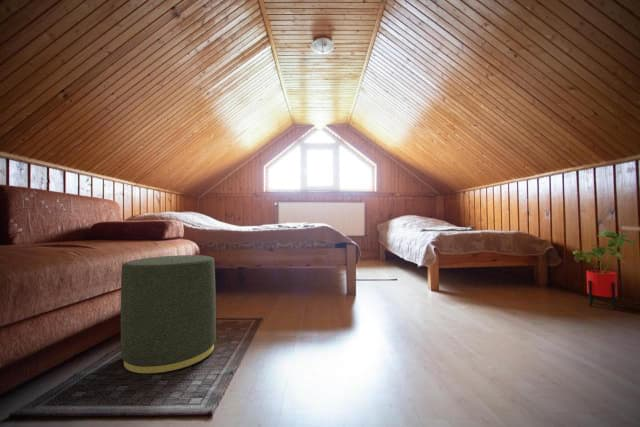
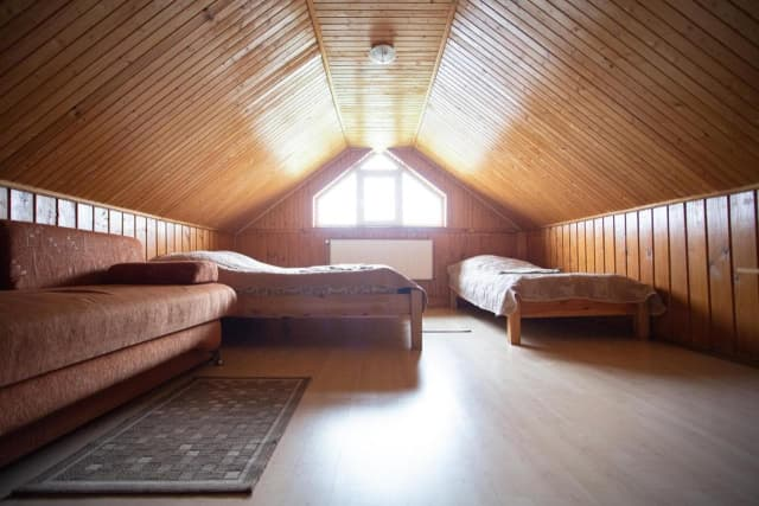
- house plant (601, 268)
- ottoman (171, 306)
